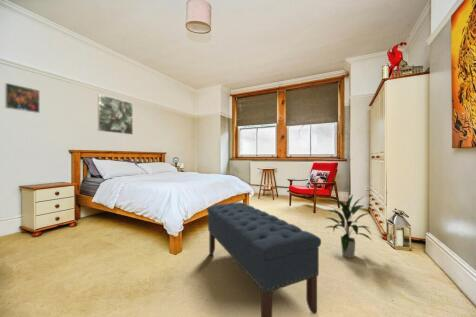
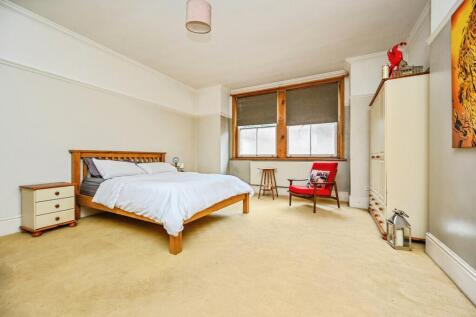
- indoor plant (346, 225)
- bench (250, 245)
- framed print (23, 98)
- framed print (116, 116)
